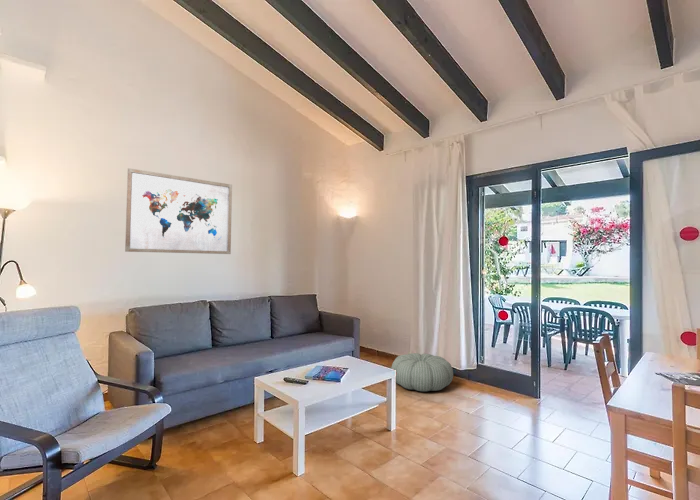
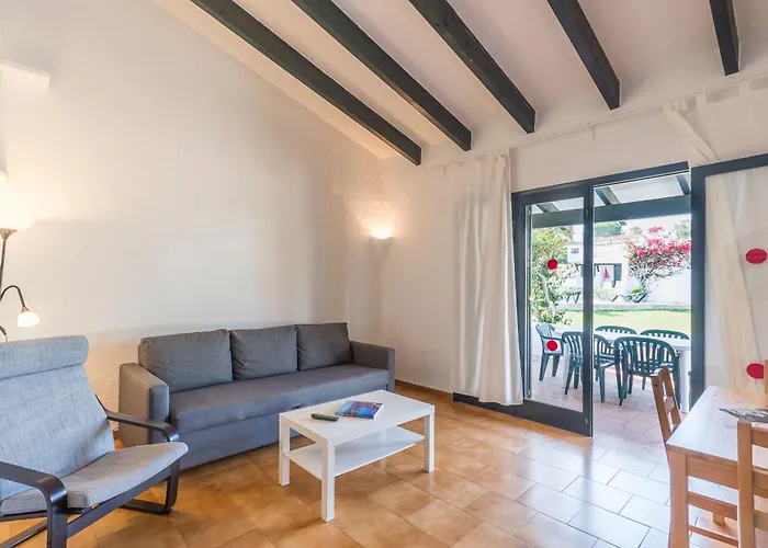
- pouf (421, 371)
- wall art (183, 215)
